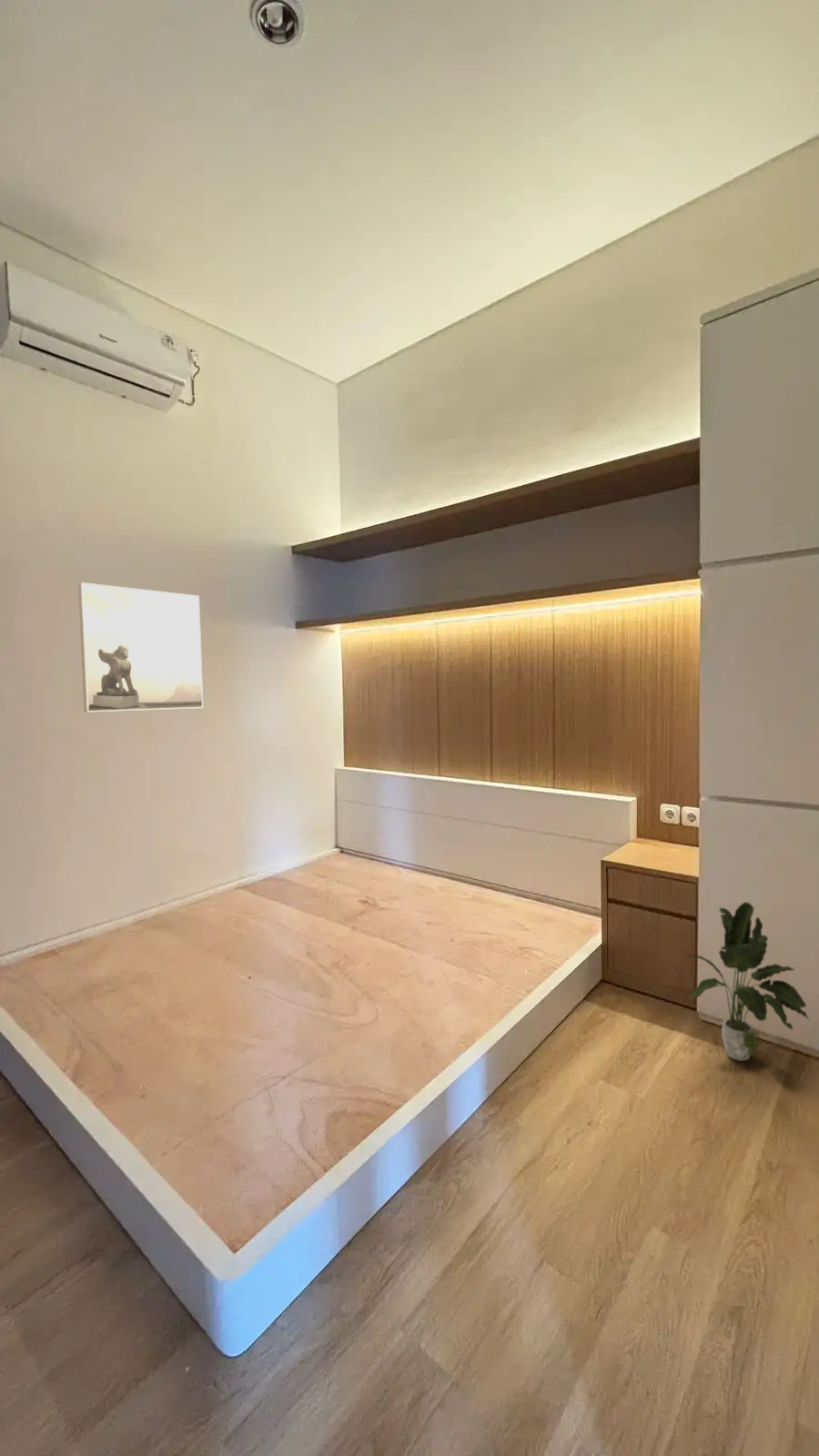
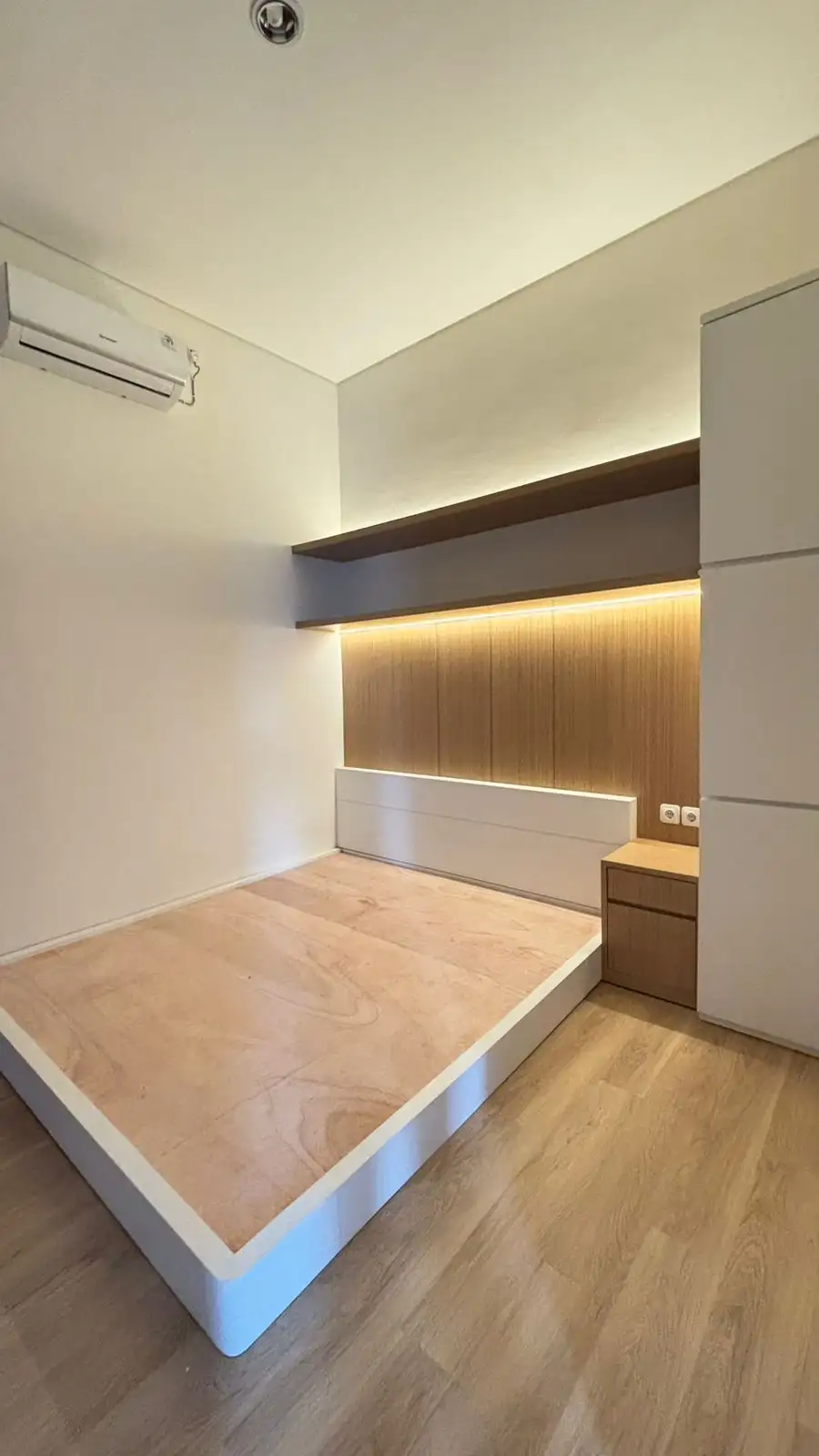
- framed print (145, 650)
- potted plant (741, 985)
